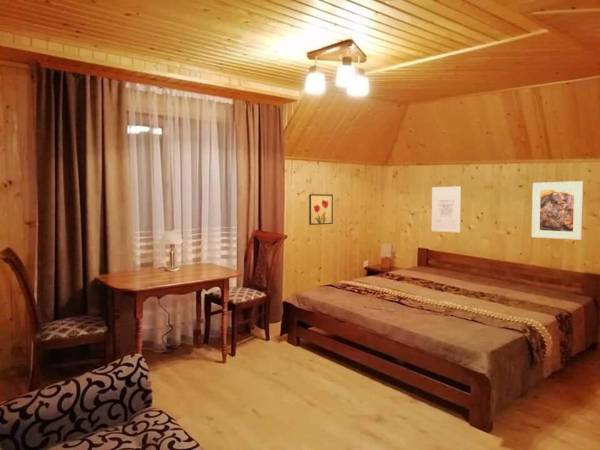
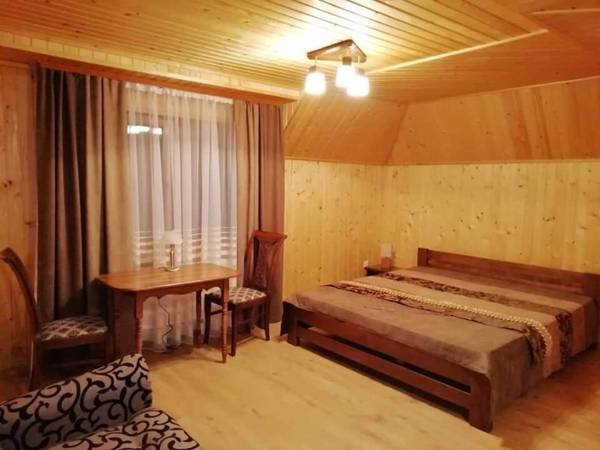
- wall art (320, 209)
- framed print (556, 210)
- wall art (445, 209)
